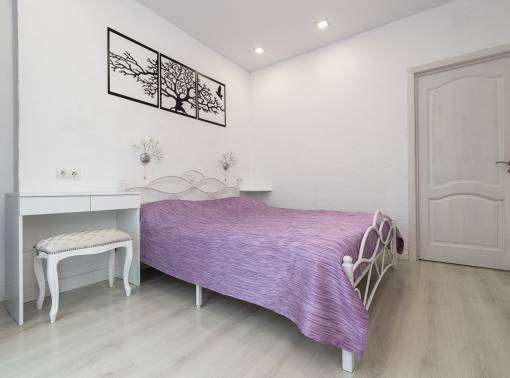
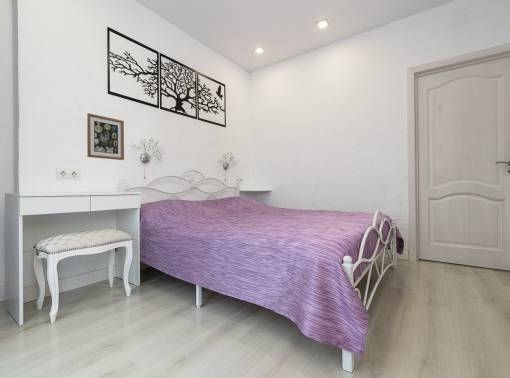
+ wall art (106, 137)
